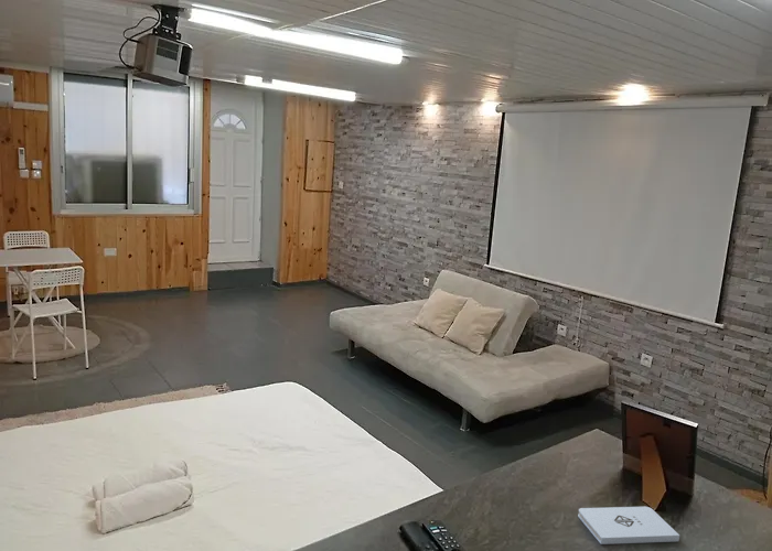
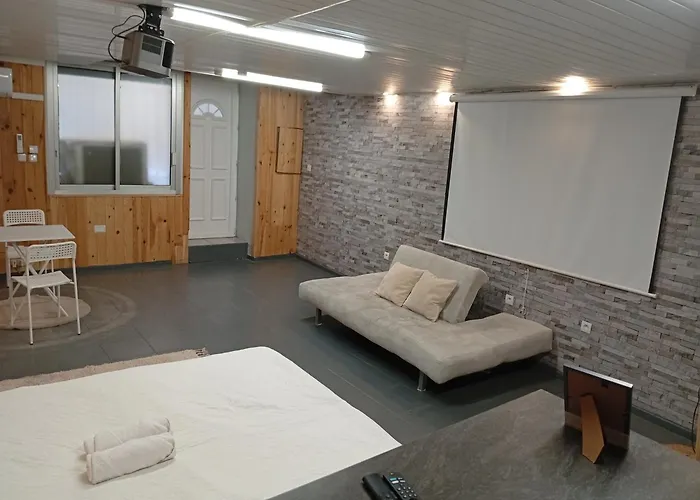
- notepad (625, 523)
